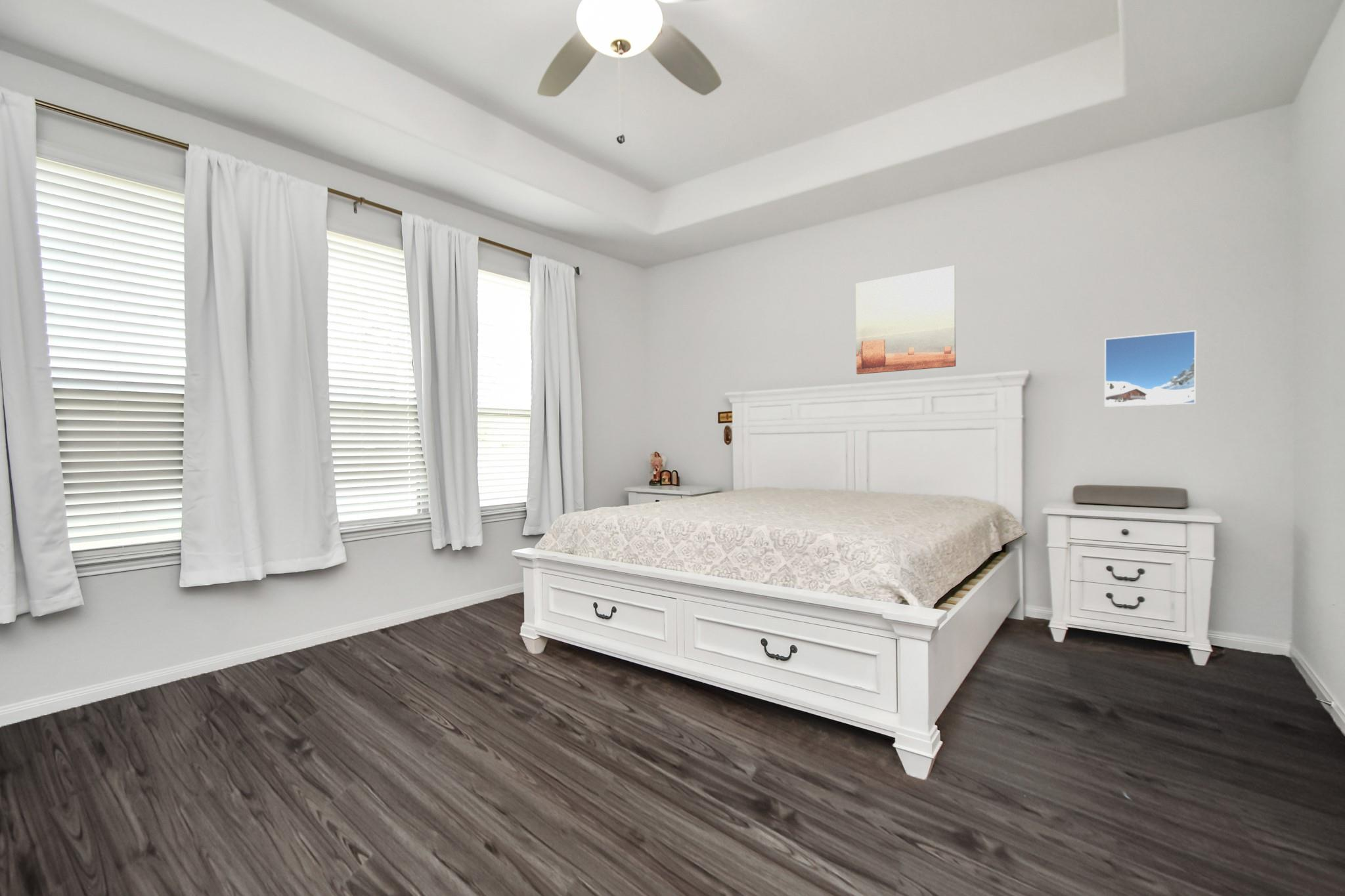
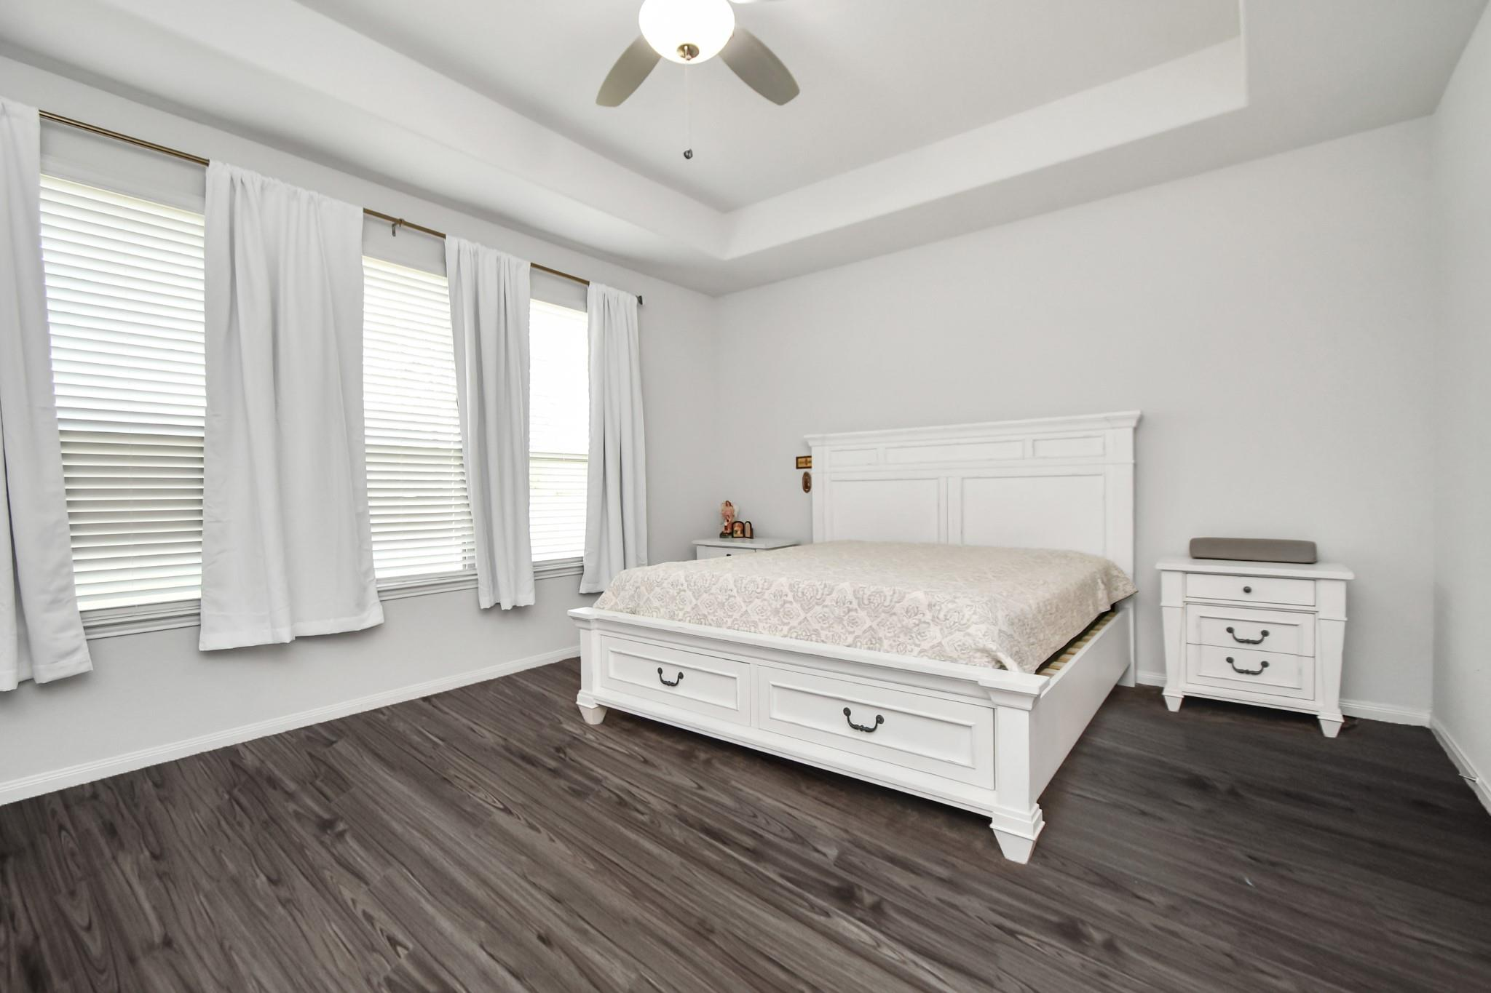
- wall art (903, 323)
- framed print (1148, 370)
